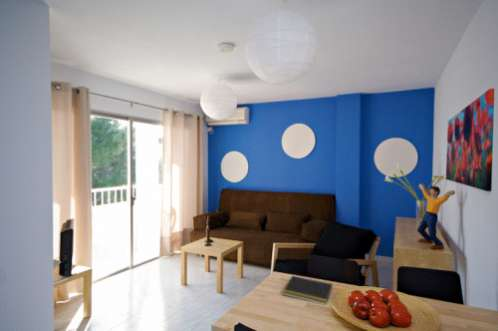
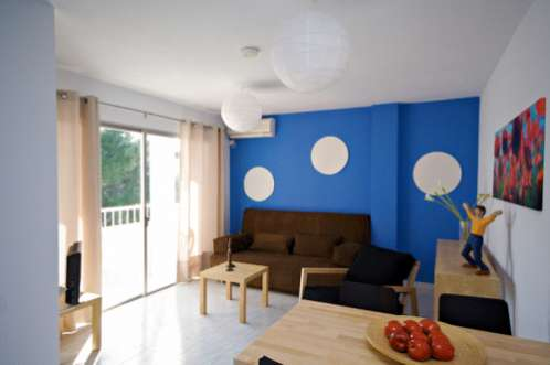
- notepad (307, 289)
